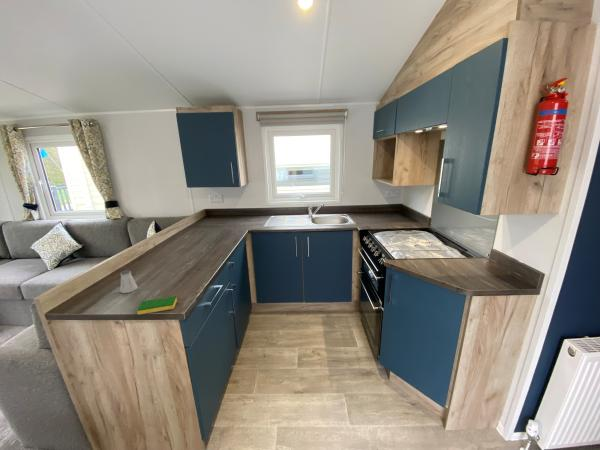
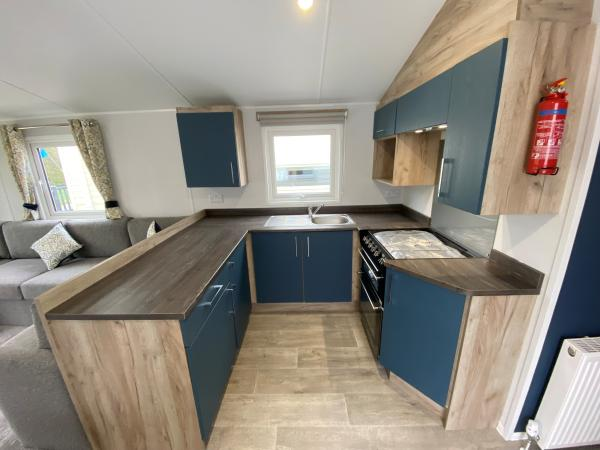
- saltshaker (127, 280)
- dish sponge (158, 304)
